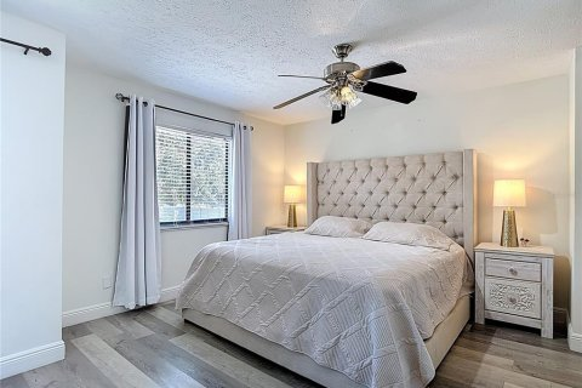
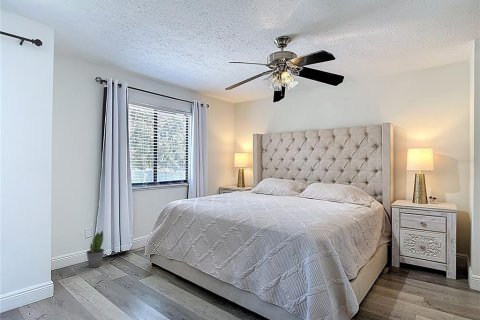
+ potted plant (95, 247)
